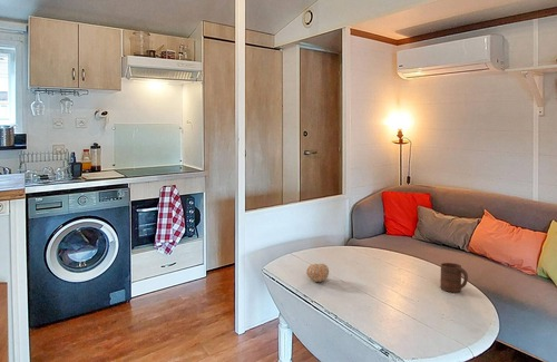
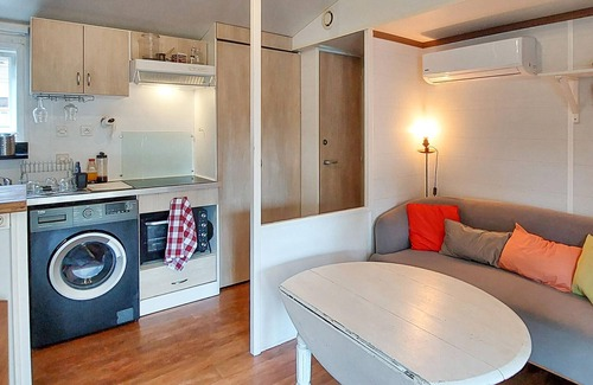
- cup (453, 277)
- fruit (317, 272)
